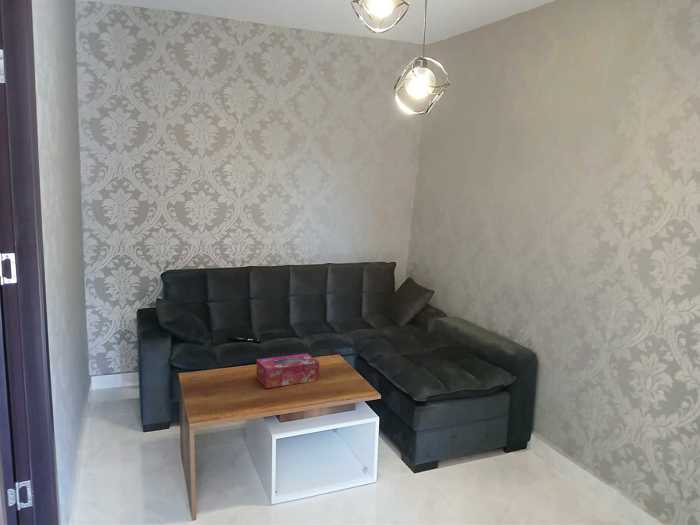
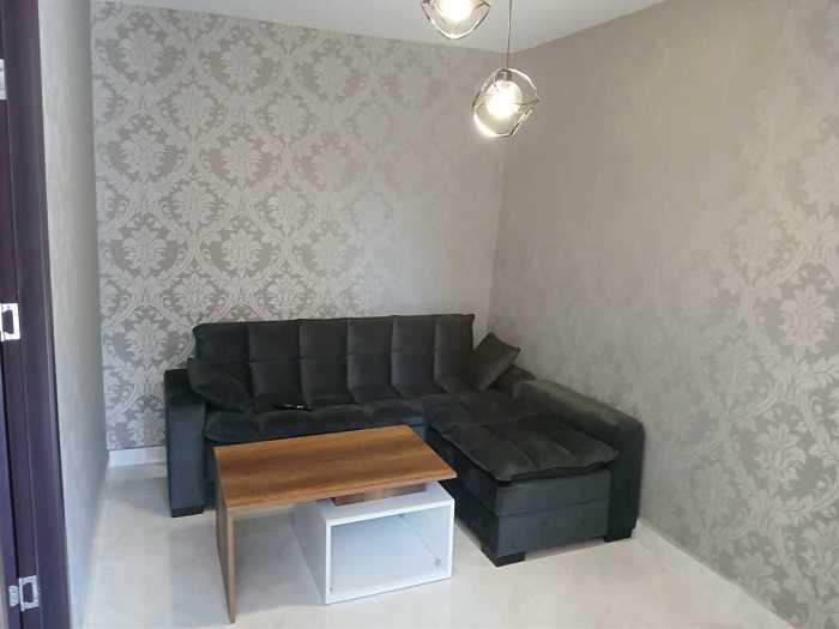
- tissue box (287, 369)
